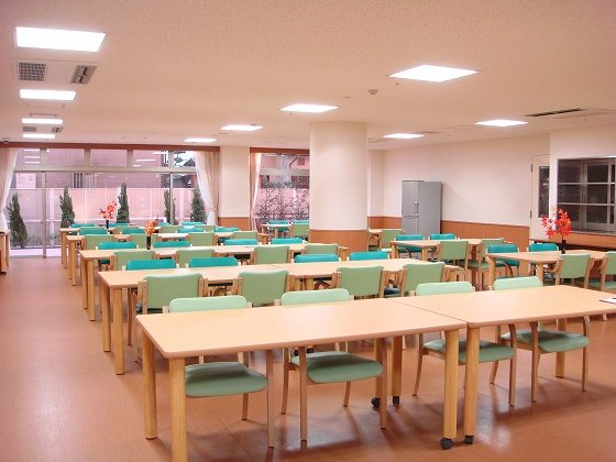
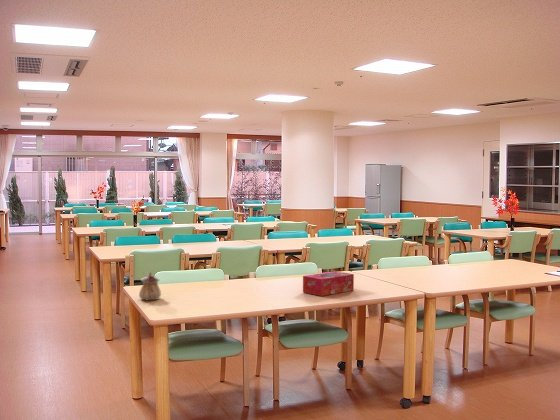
+ teapot (150, 285)
+ tissue box (328, 283)
